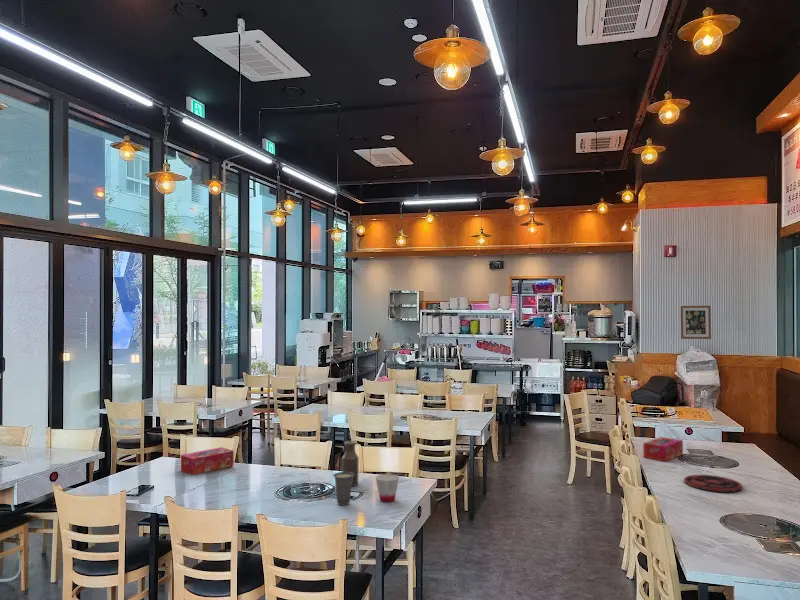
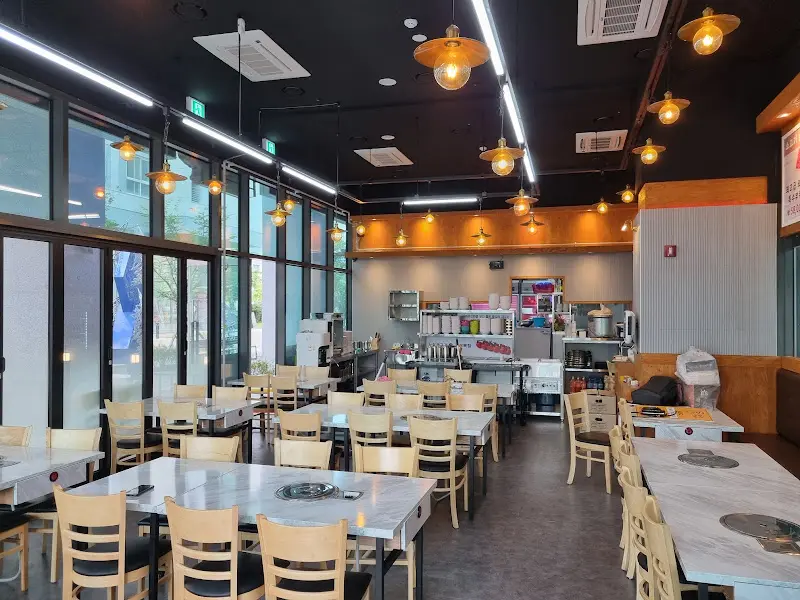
- cup (343, 489)
- plate (712, 482)
- wall art (695, 322)
- tissue box (663, 448)
- bottle (350, 463)
- tissue box (207, 460)
- cup (387, 488)
